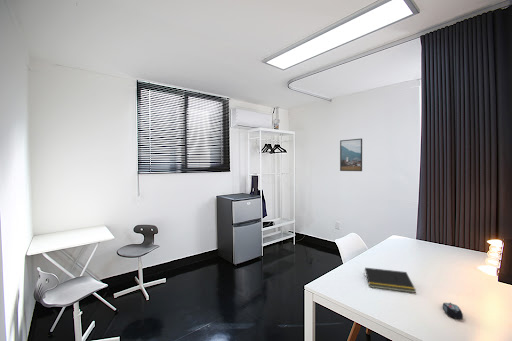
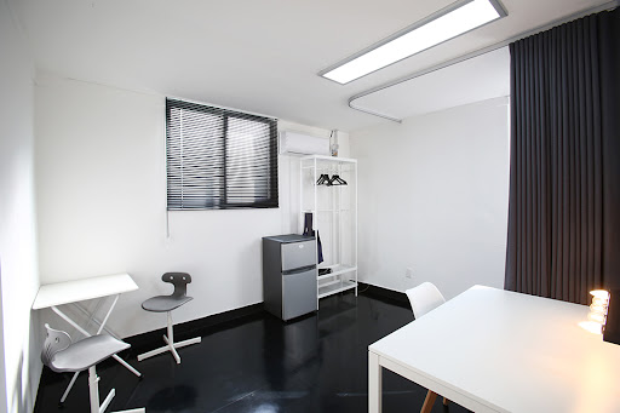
- computer mouse (452, 308)
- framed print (350, 155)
- notepad (388, 279)
